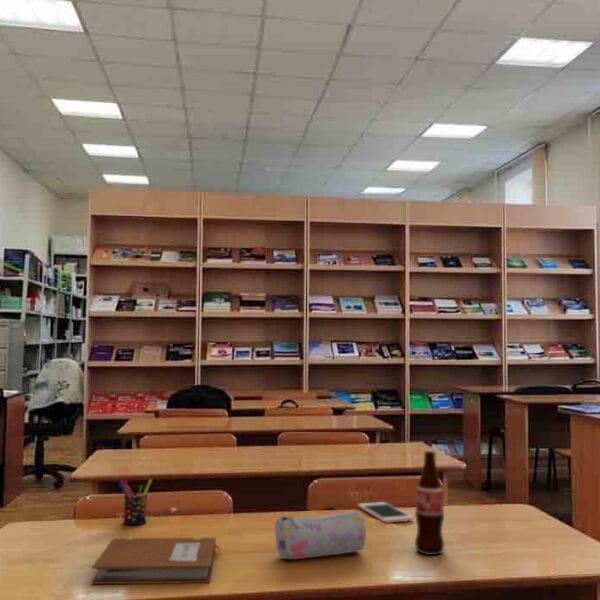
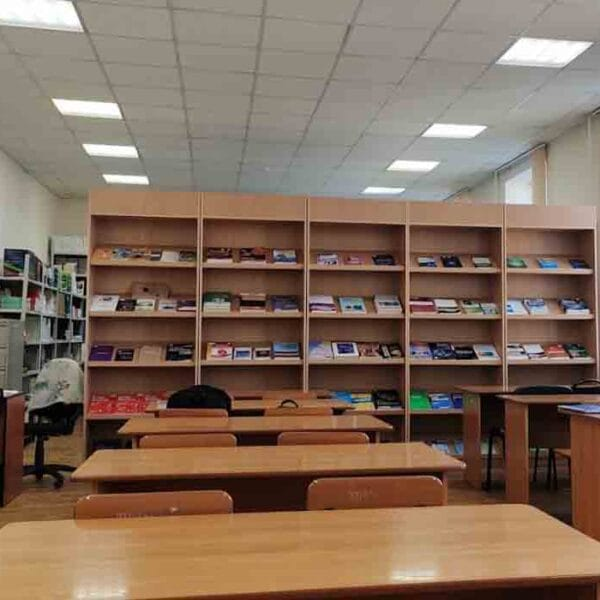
- pencil case (319, 533)
- cell phone (384, 512)
- bottle (429, 501)
- pen holder (135, 499)
- notebook (161, 558)
